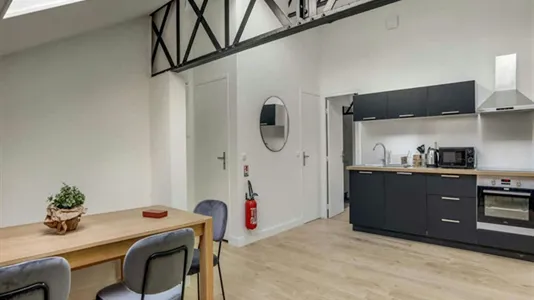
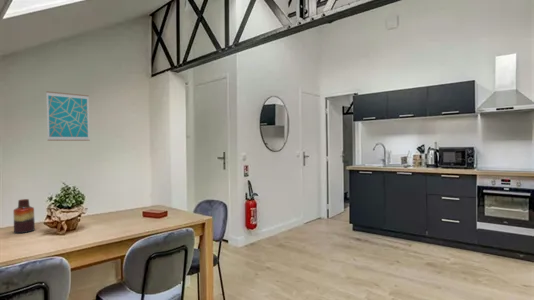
+ wall art (68, 117)
+ vase (24, 215)
